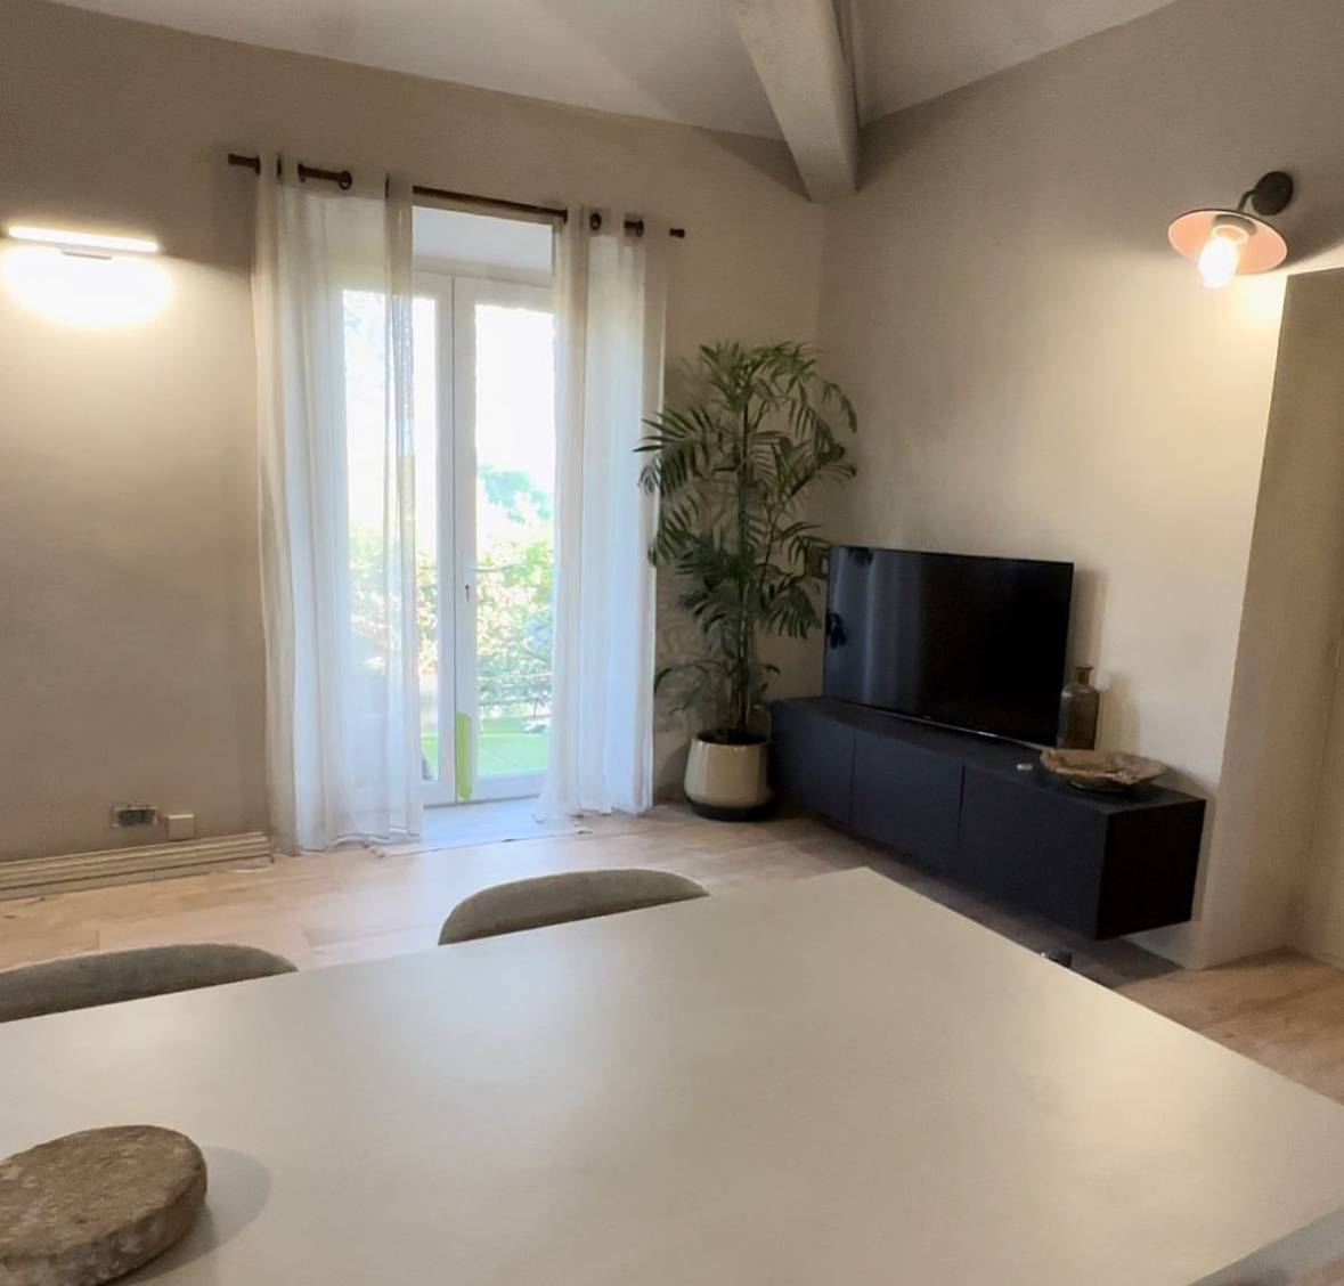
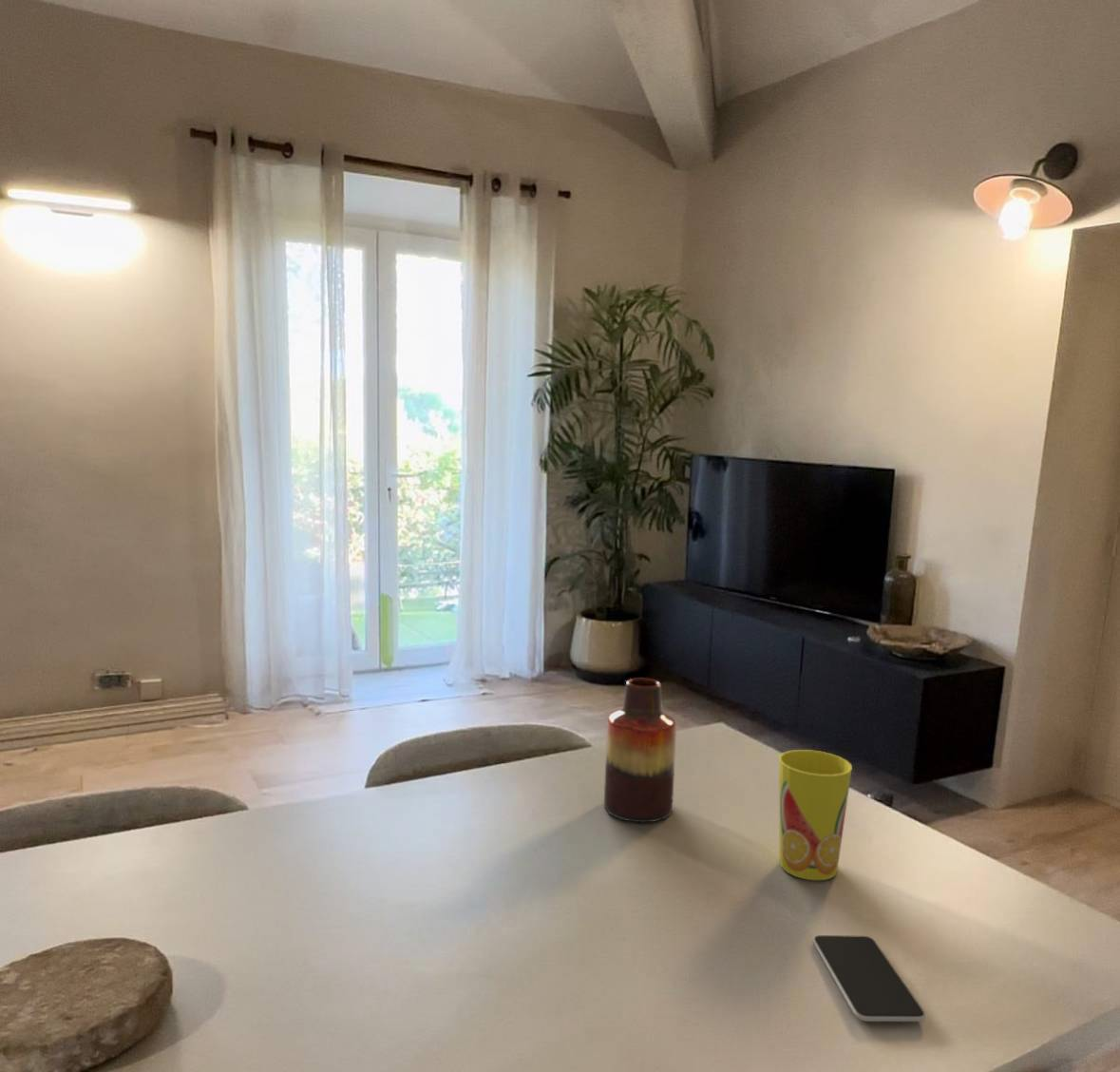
+ cup (811, 814)
+ vase (640, 745)
+ smartphone (864, 975)
